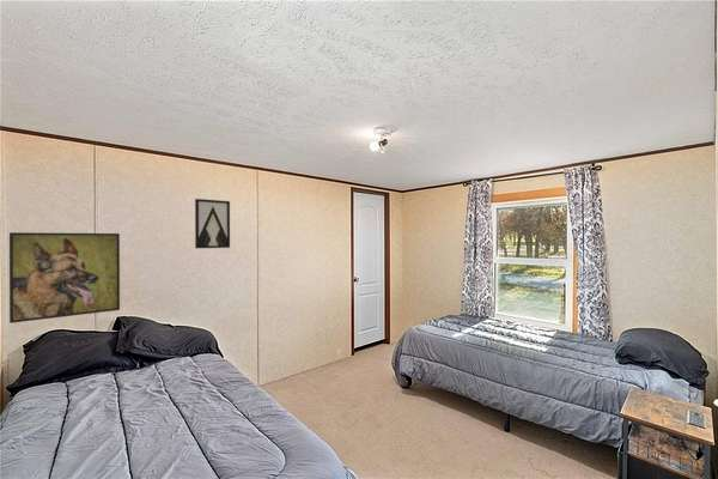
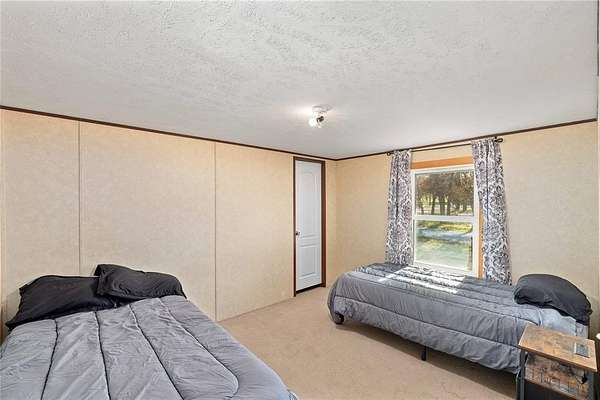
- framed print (68, 274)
- wall art (213, 224)
